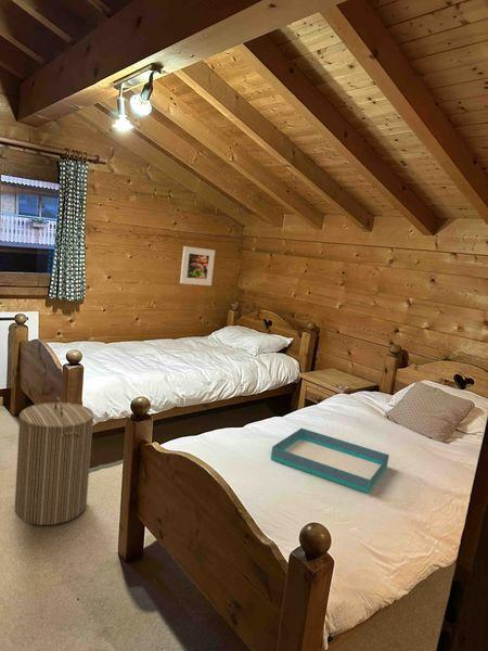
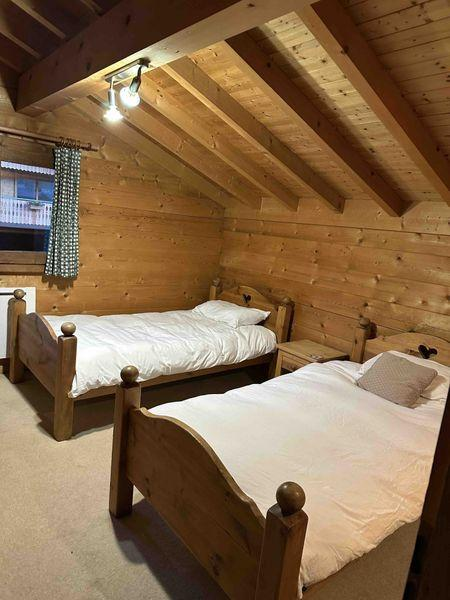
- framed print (197, 266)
- tray (331, 457)
- laundry hamper (54, 452)
